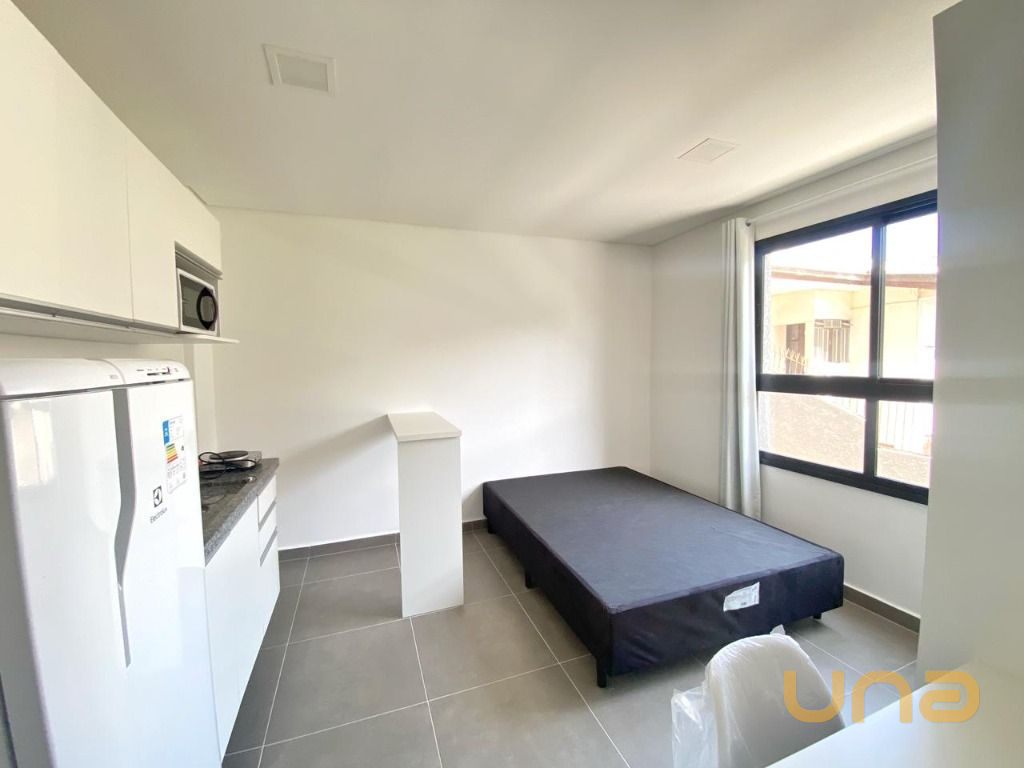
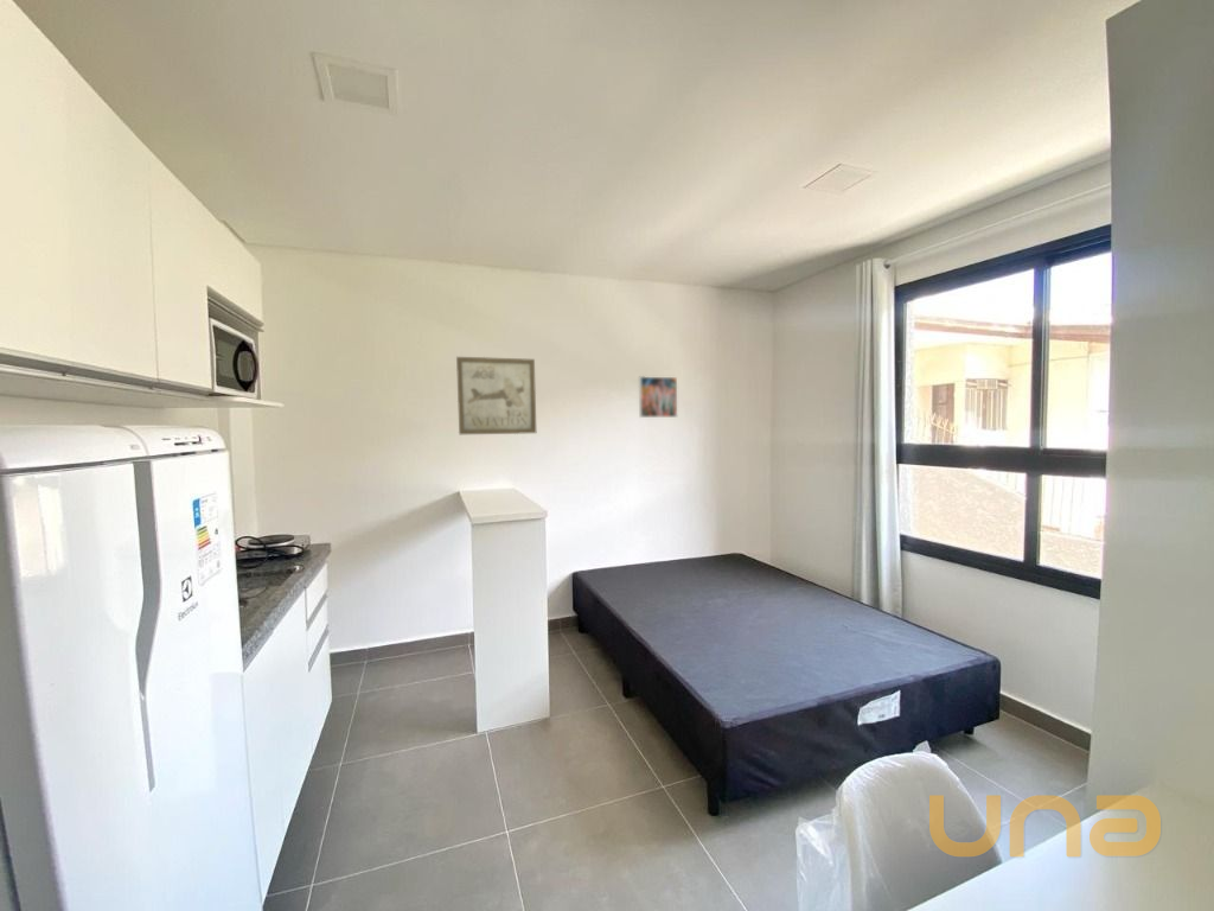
+ wall art (497, 396)
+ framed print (658, 396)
